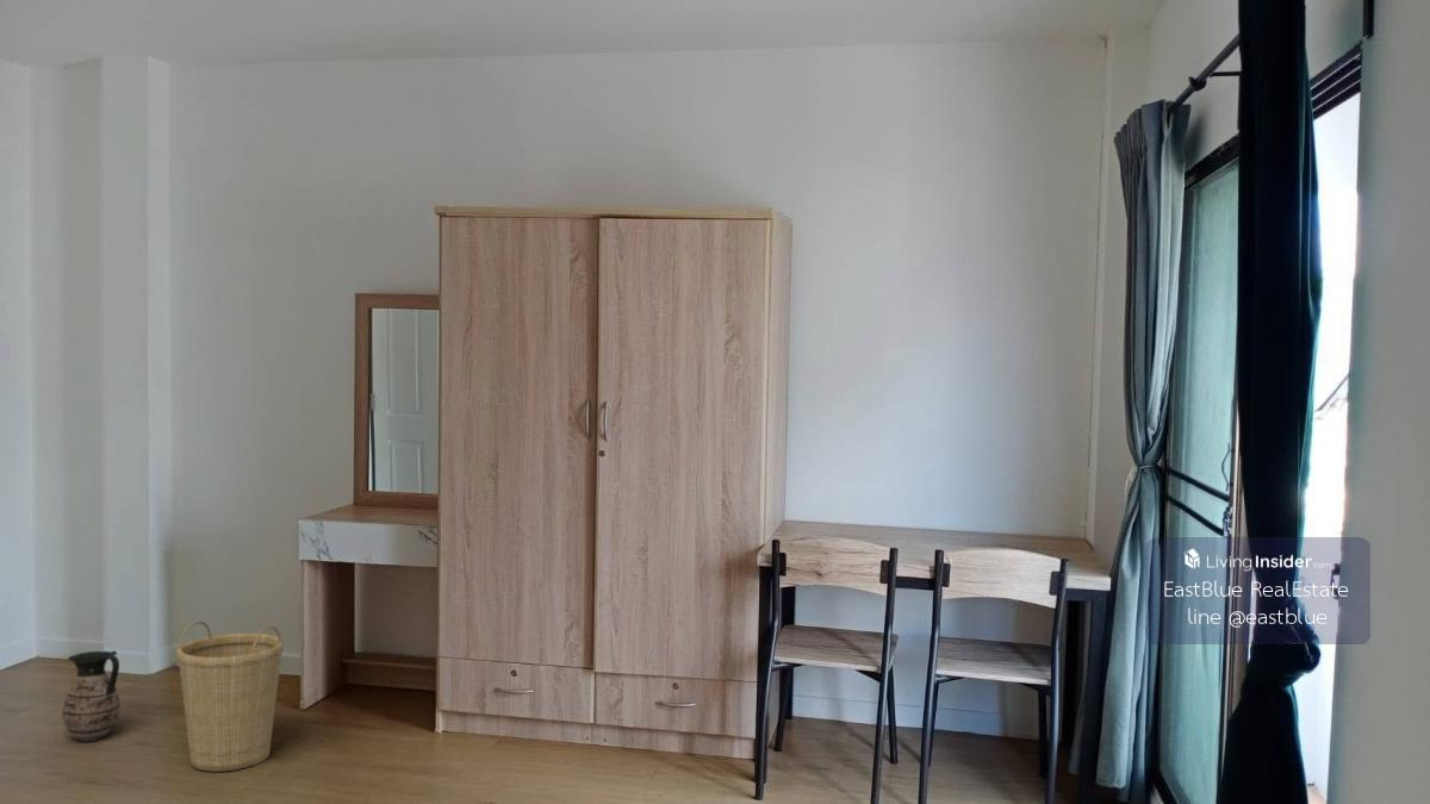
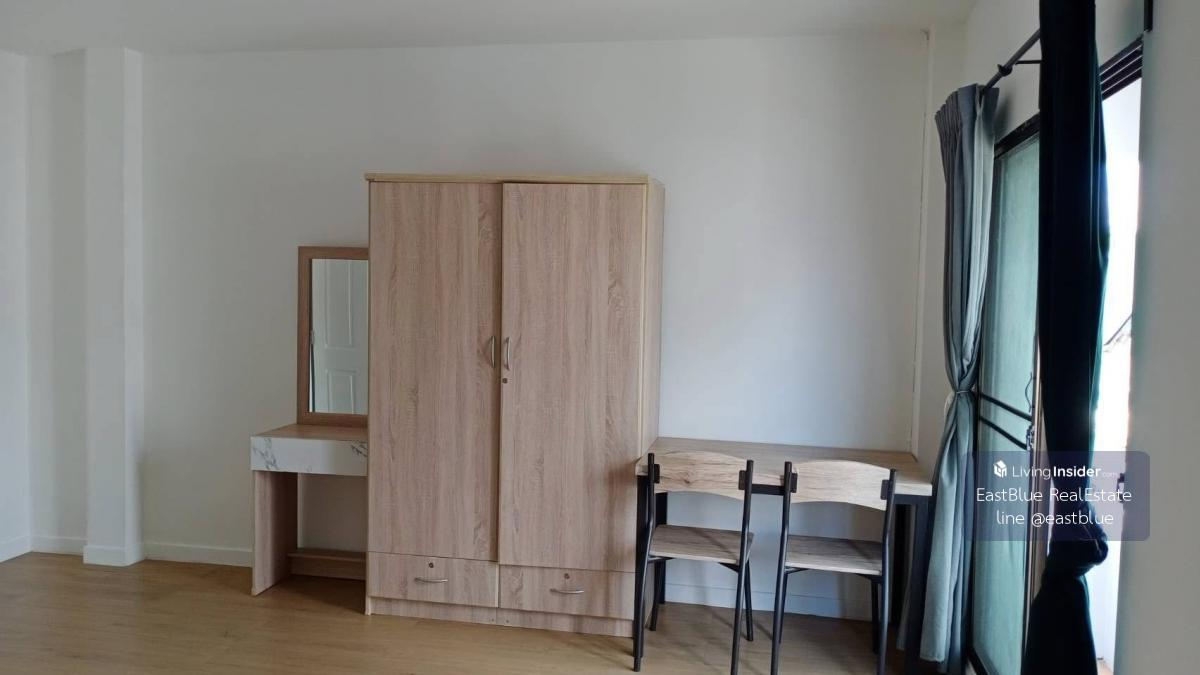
- basket (230, 690)
- ceramic jug (93, 693)
